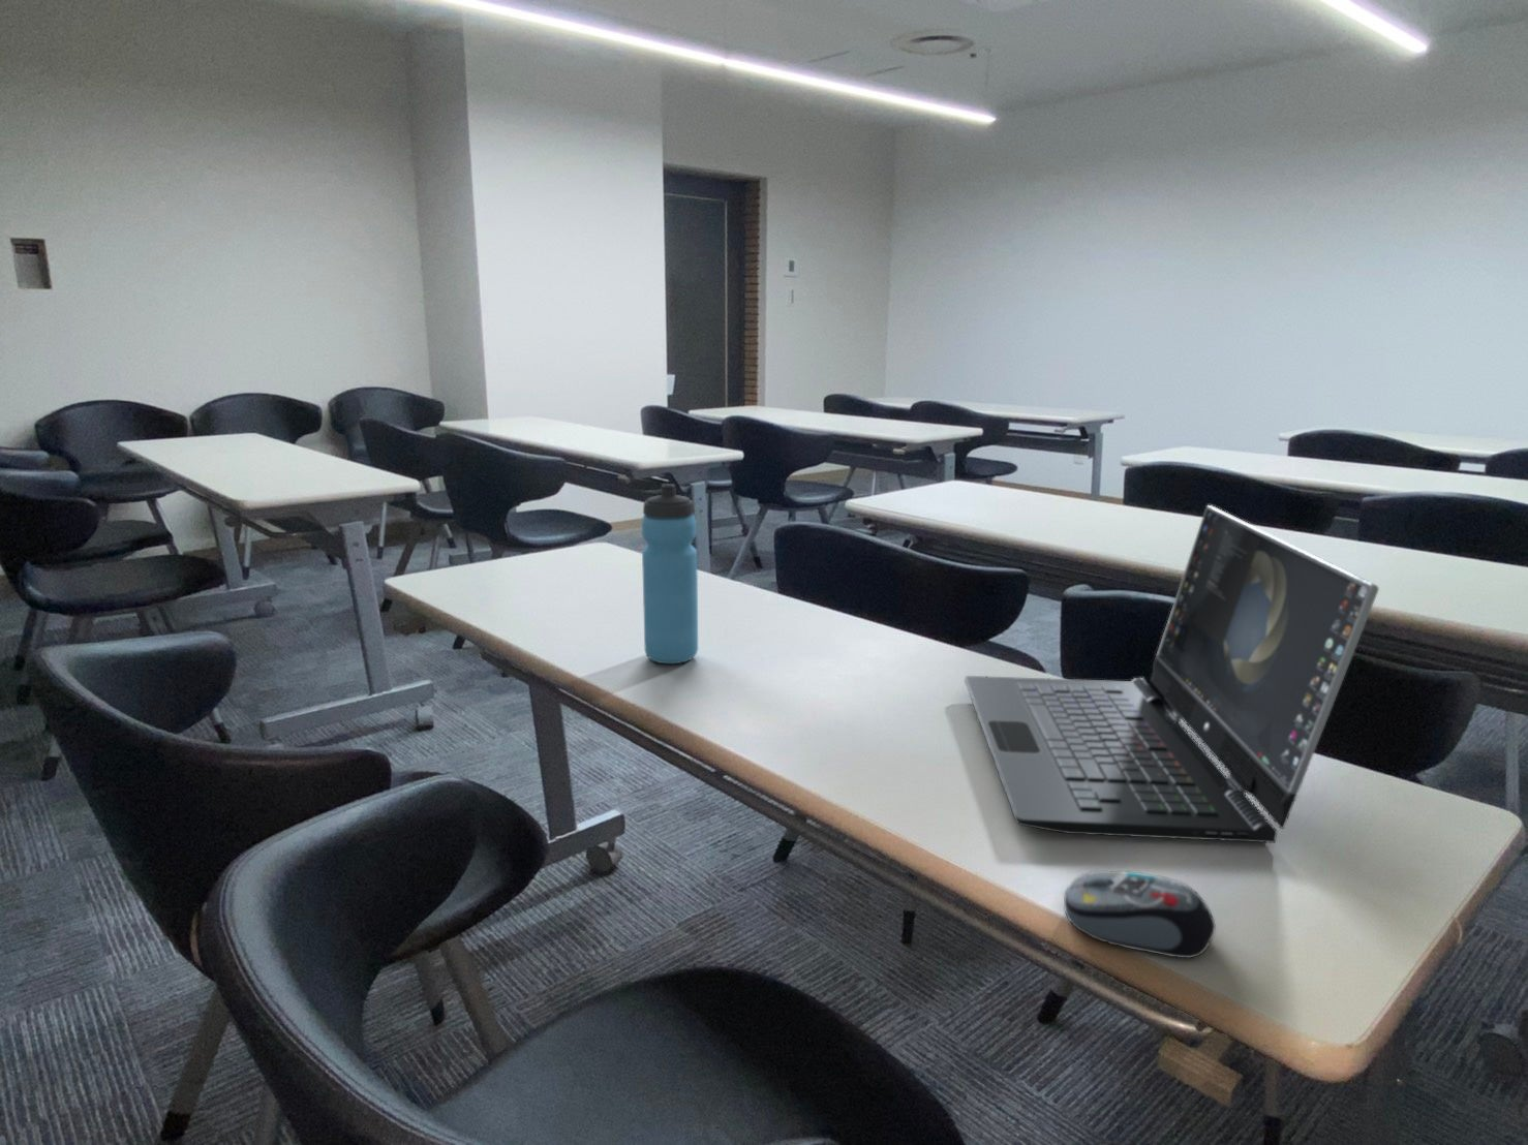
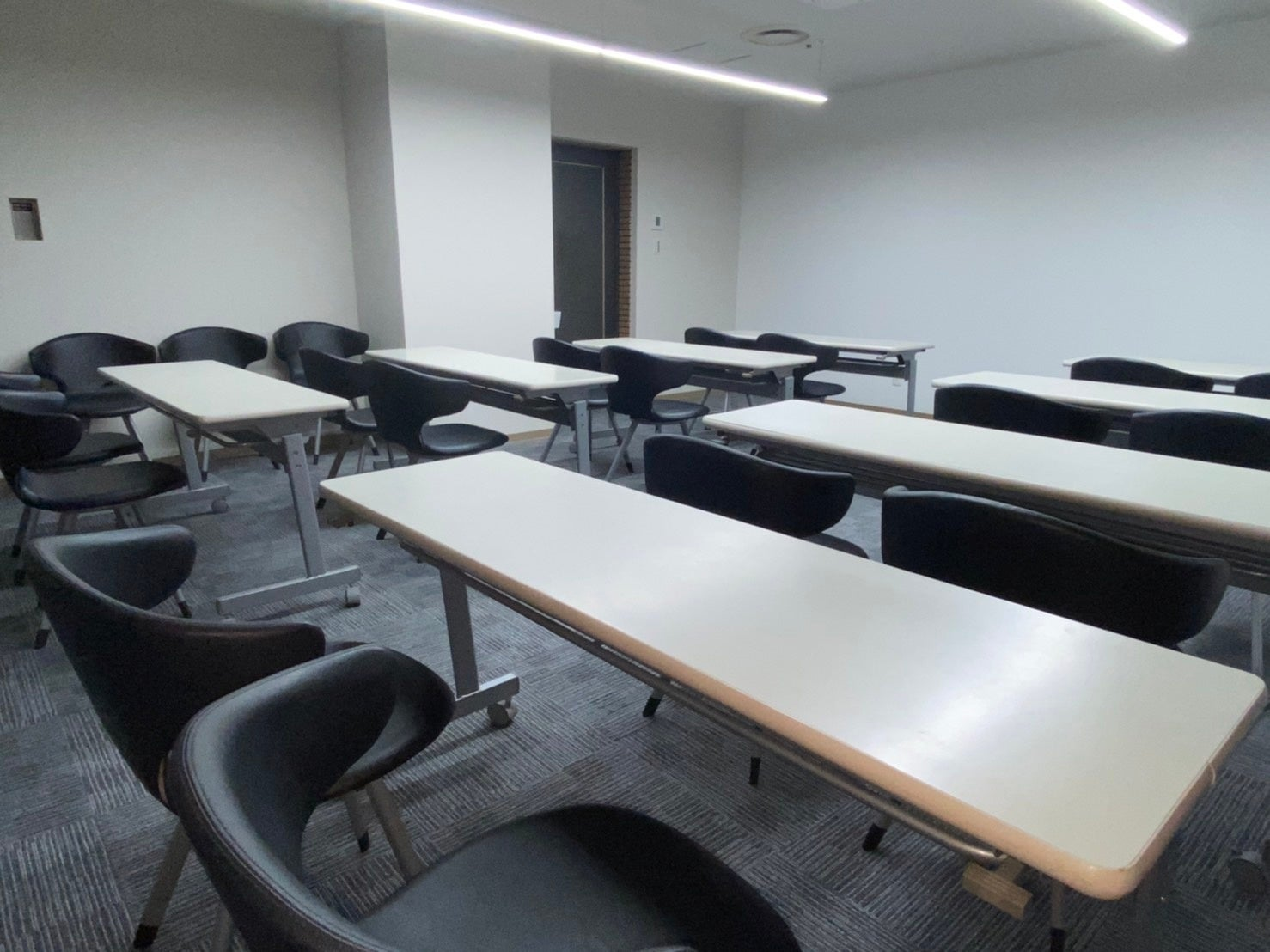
- water bottle (670, 571)
- computer mouse (1138, 903)
- laptop (1155, 658)
